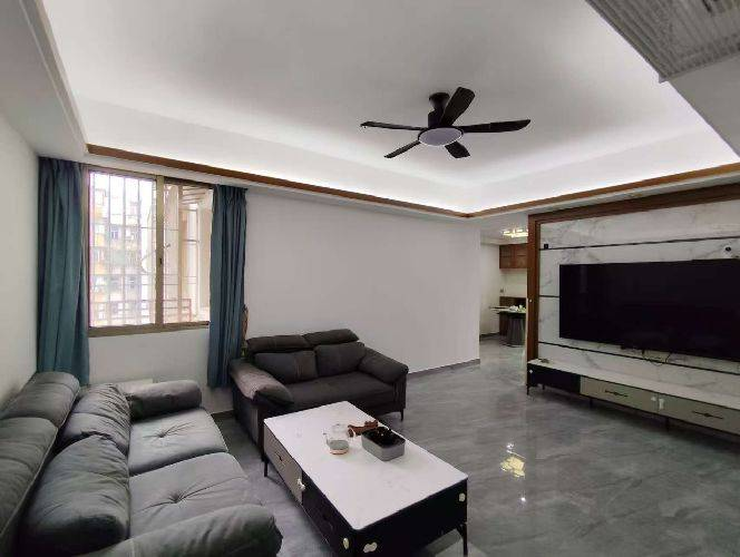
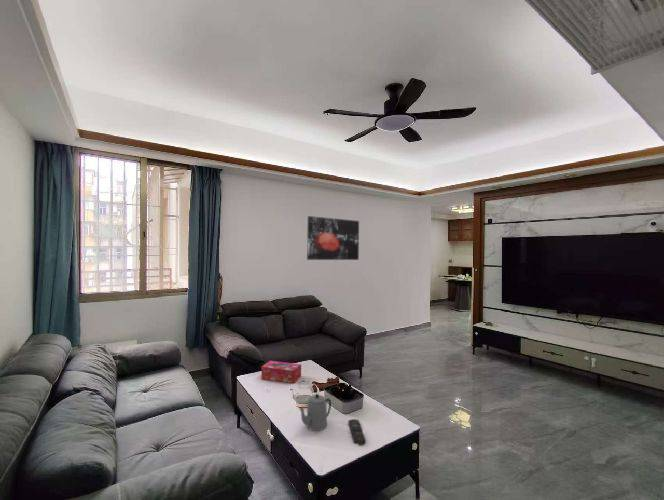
+ tissue box (281, 371)
+ remote control (356, 430)
+ teapot (315, 410)
+ wall art (334, 239)
